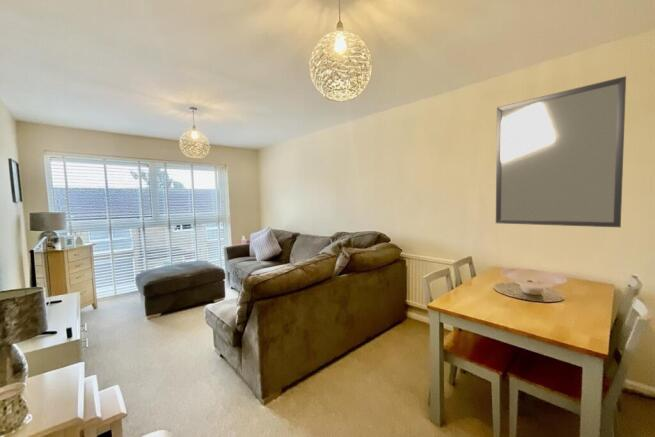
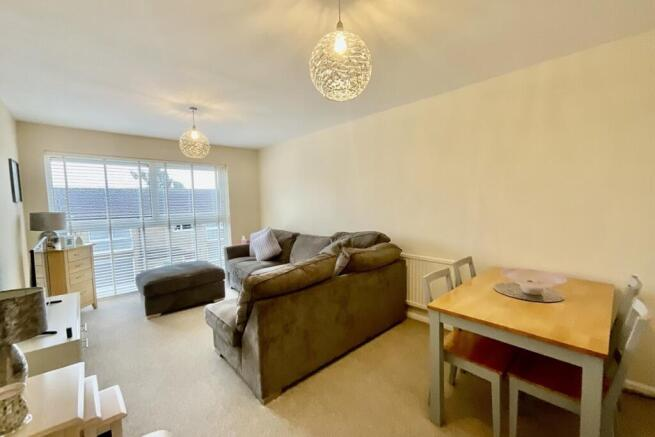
- home mirror (551, 160)
